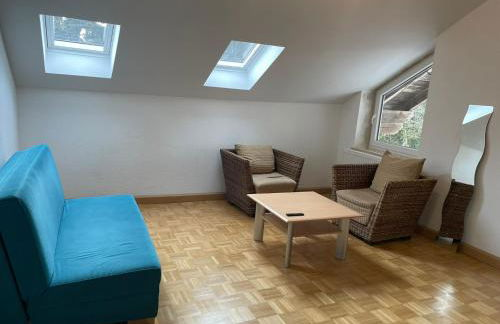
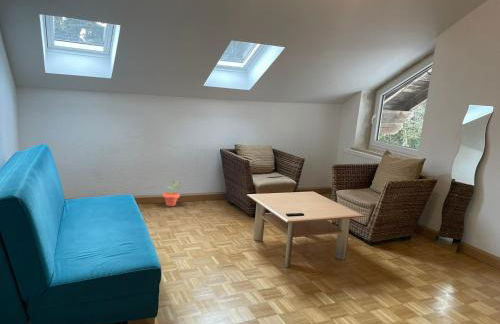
+ potted plant (172, 192)
